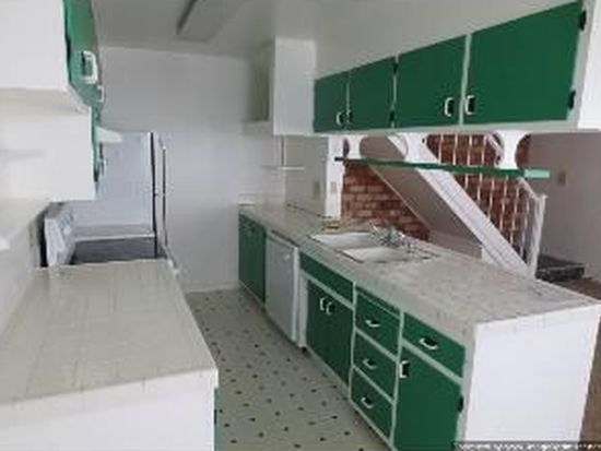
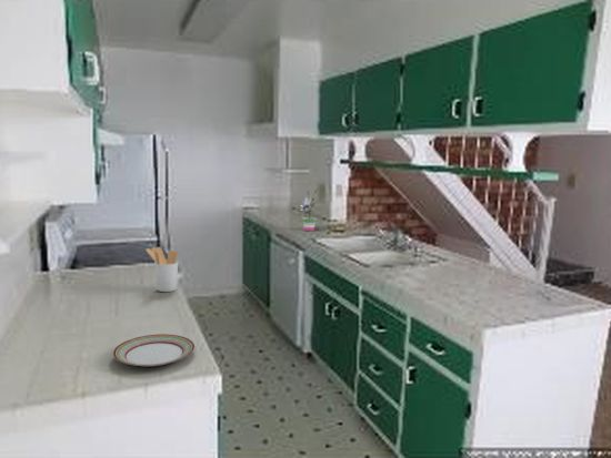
+ potted plant (307, 208)
+ plate (154, 352)
+ utensil holder (162, 267)
